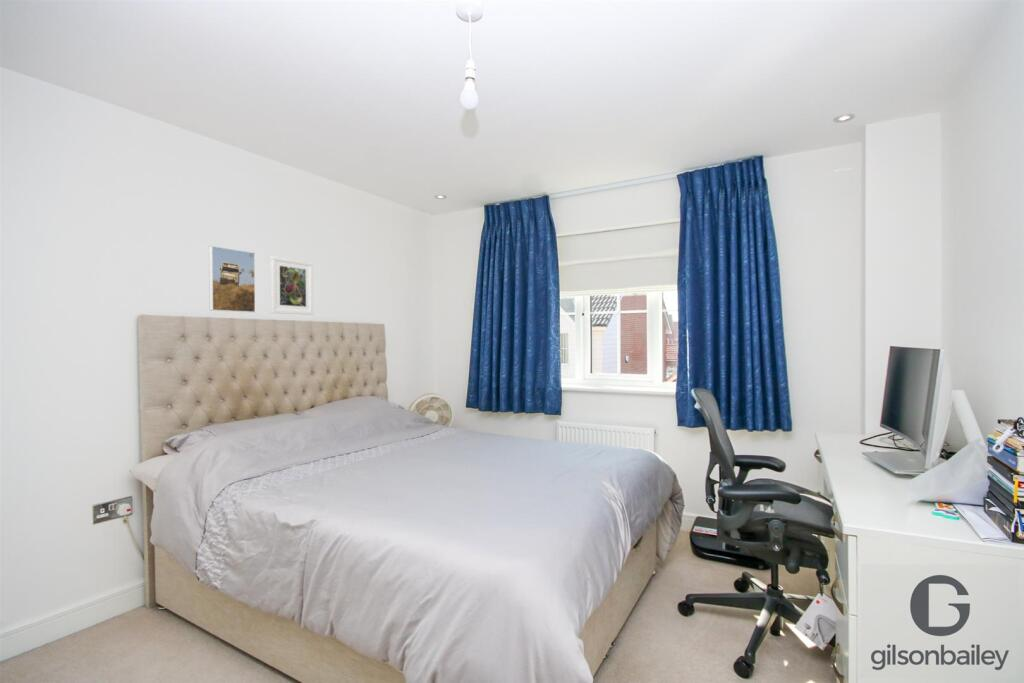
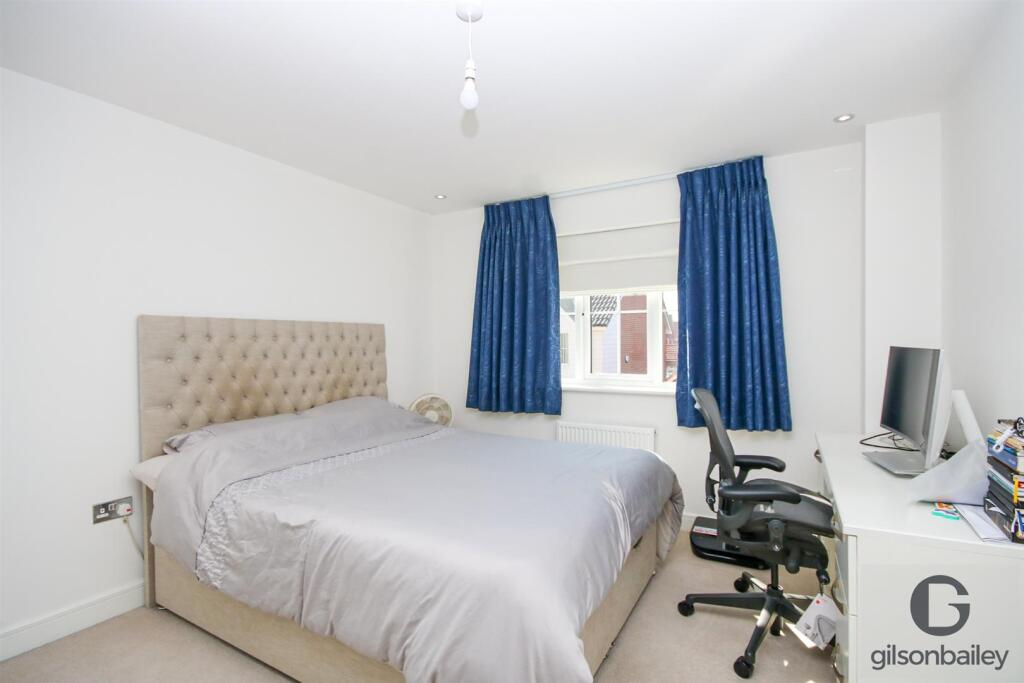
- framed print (233, 280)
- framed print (292, 286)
